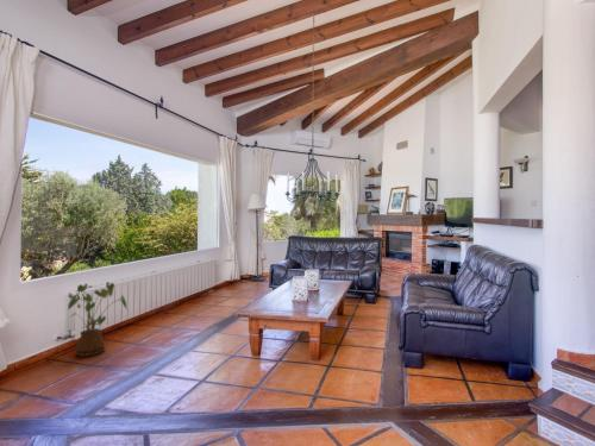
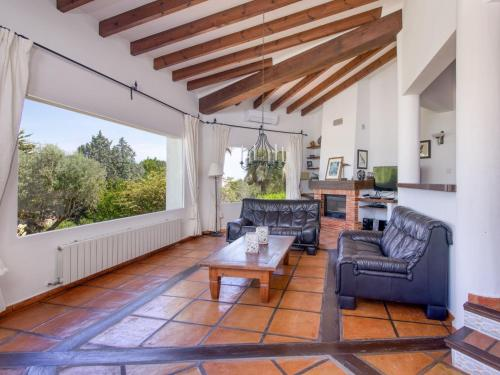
- house plant (96, 319)
